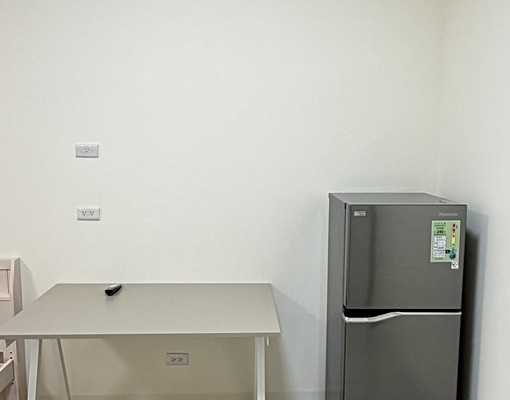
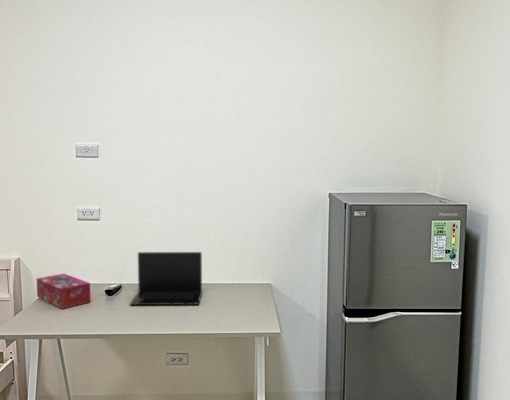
+ tissue box (63, 290)
+ laptop (167, 277)
